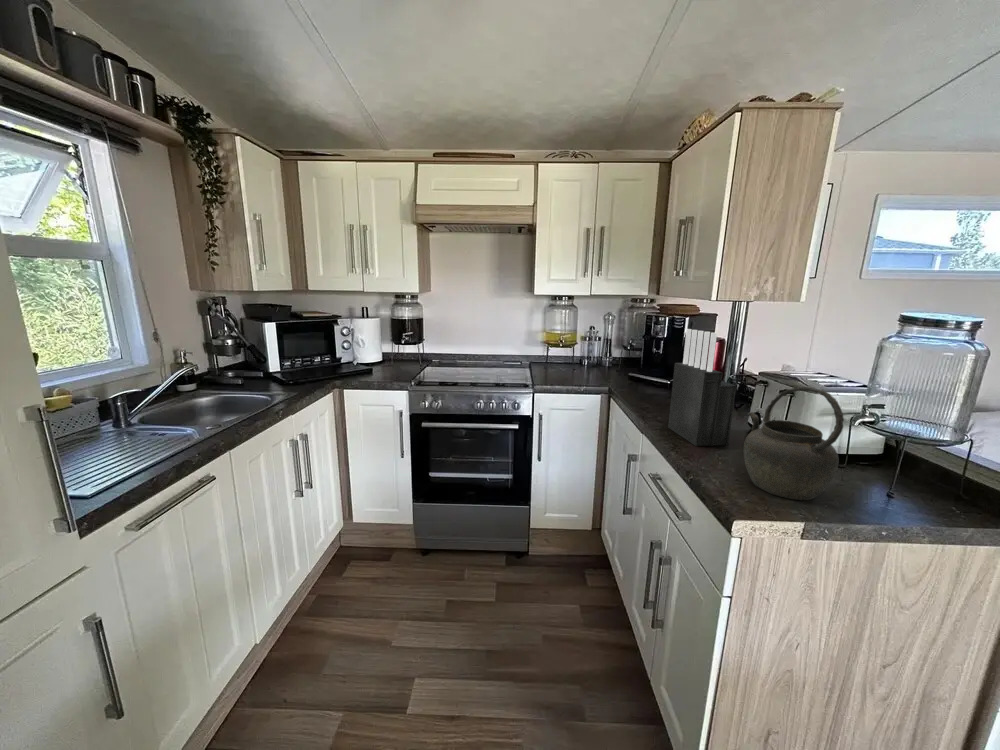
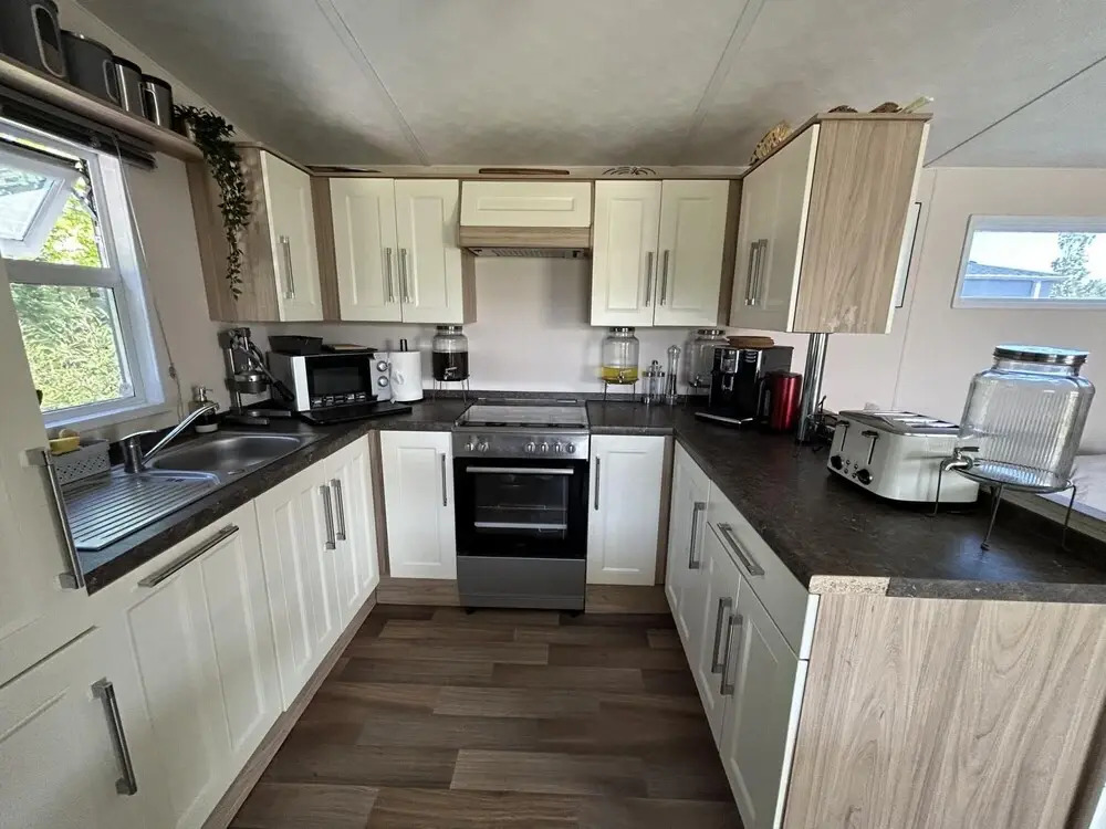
- kettle (785, 435)
- knife block (705, 384)
